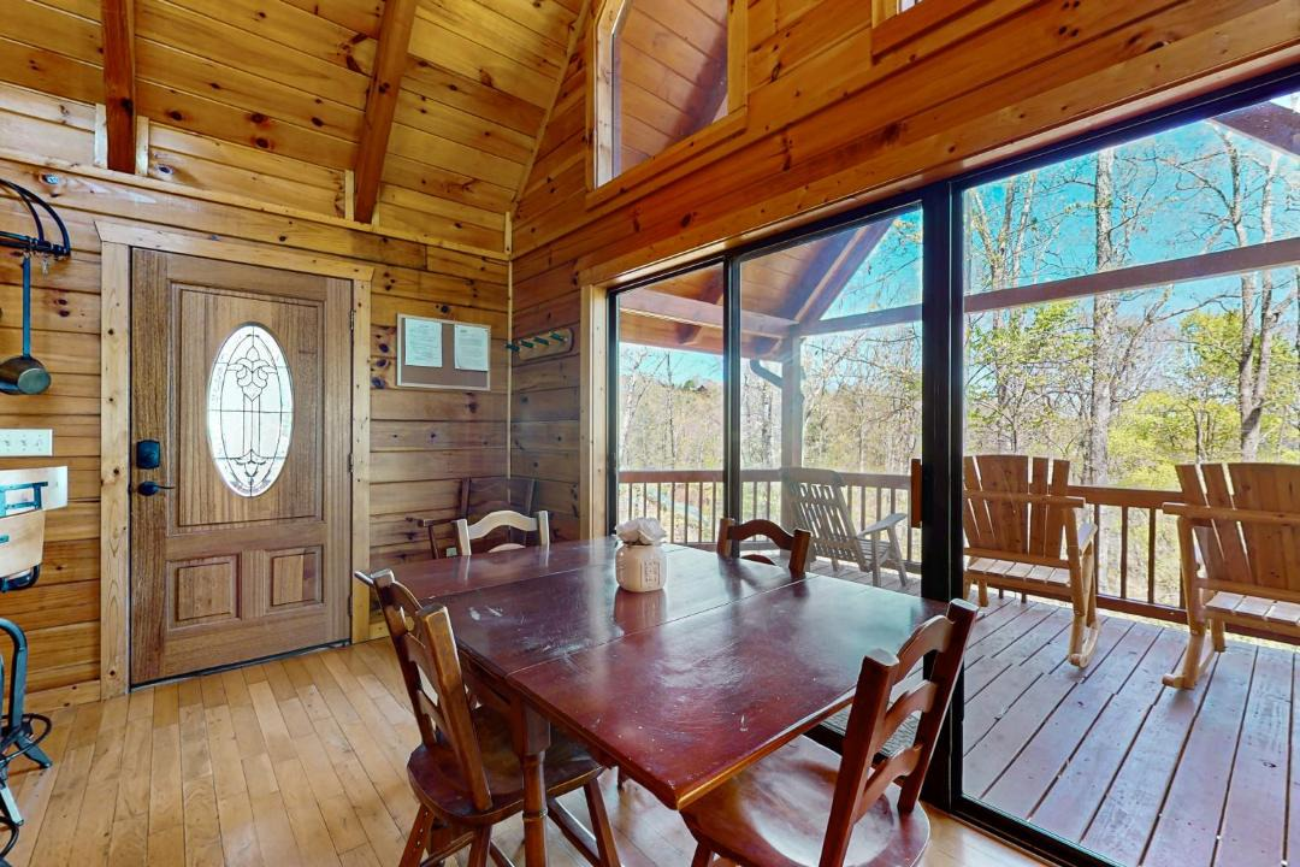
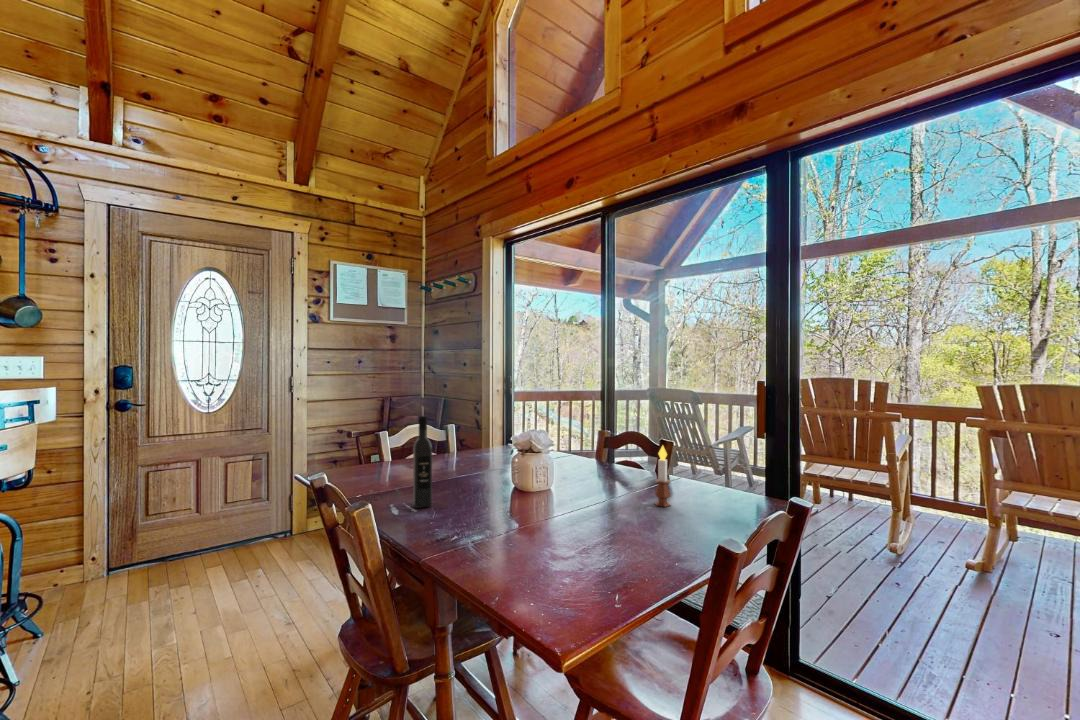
+ candle (662, 474)
+ wine bottle (422, 460)
